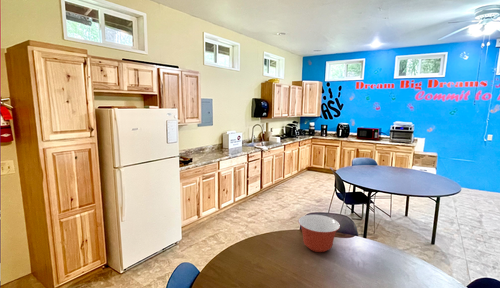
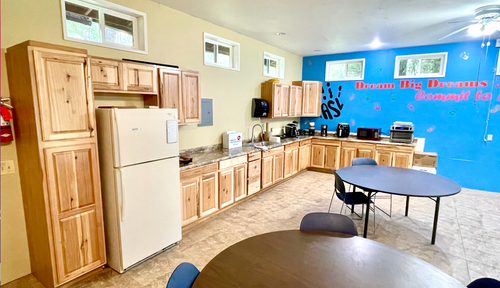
- mixing bowl (318, 234)
